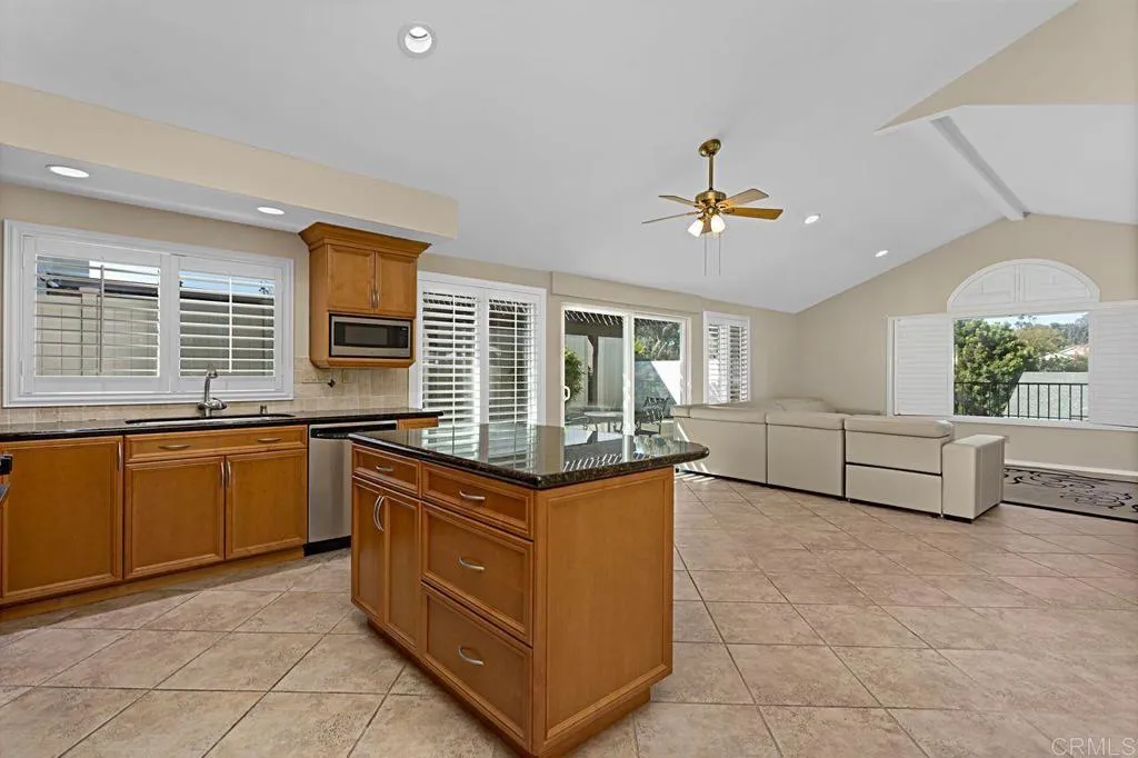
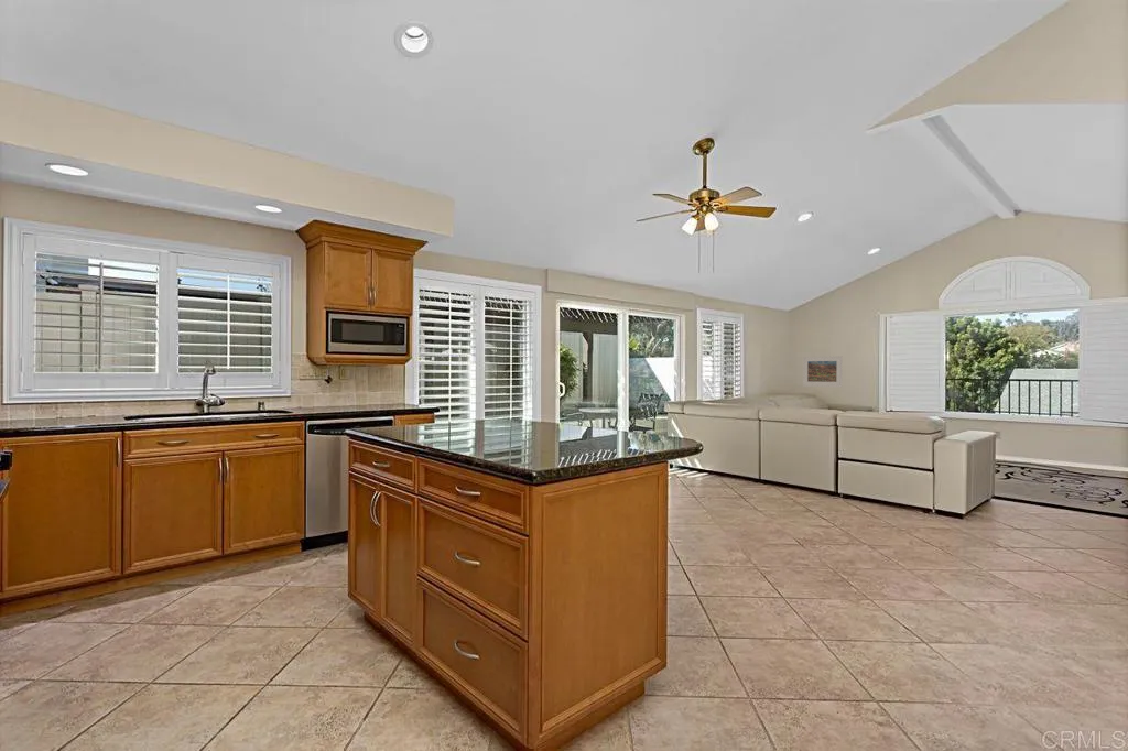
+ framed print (822, 371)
